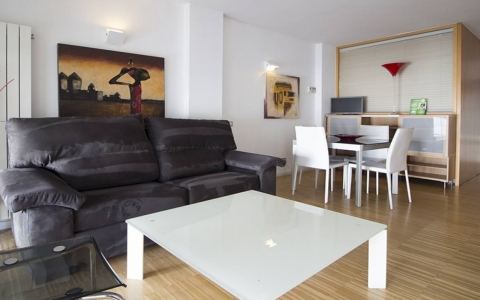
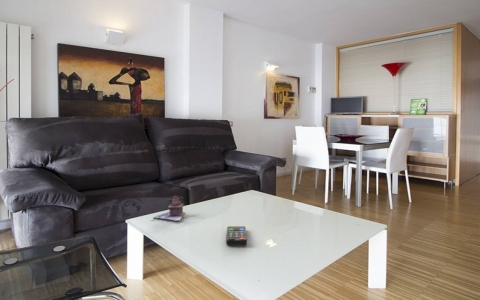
+ remote control (236, 234)
+ teapot (174, 205)
